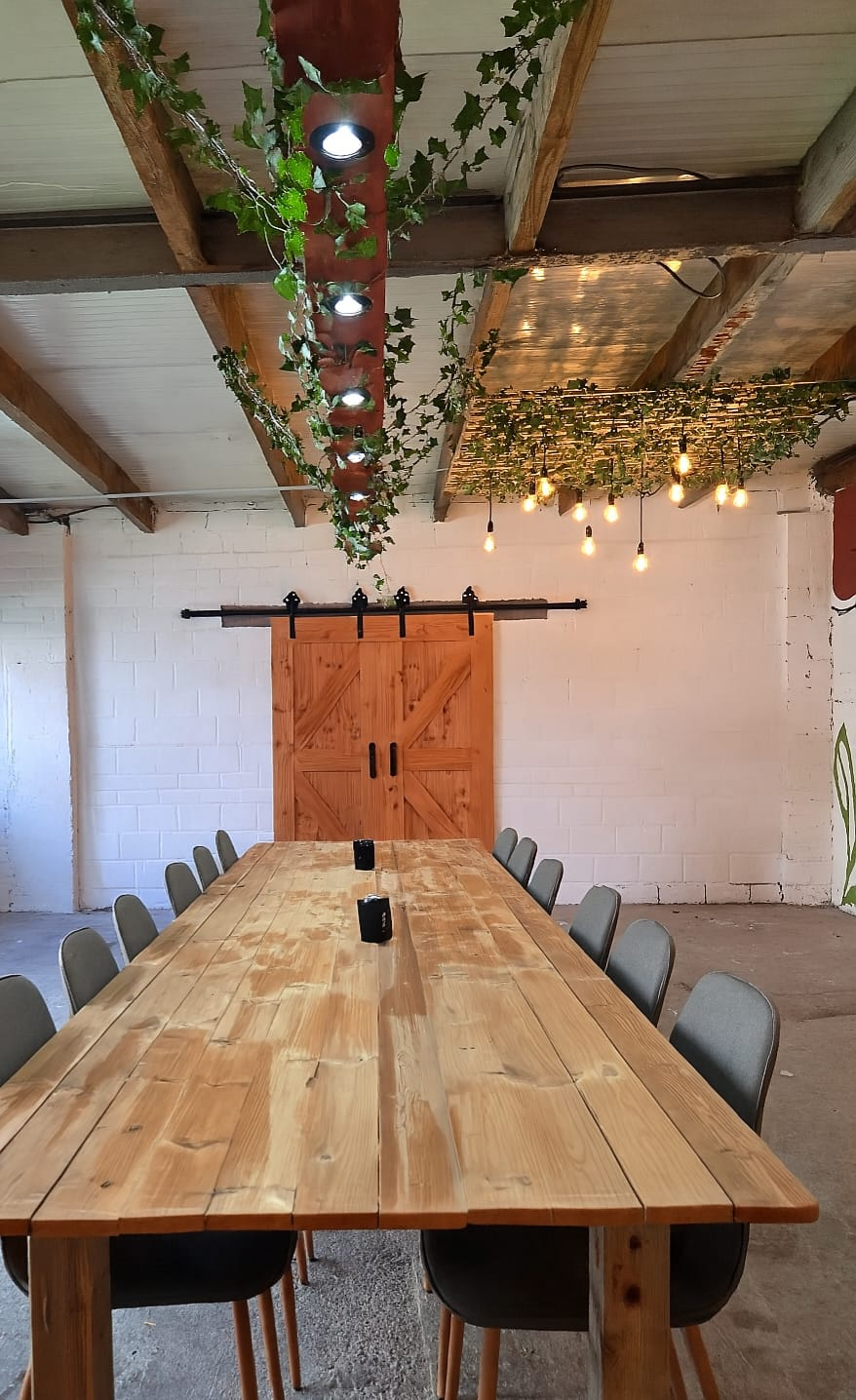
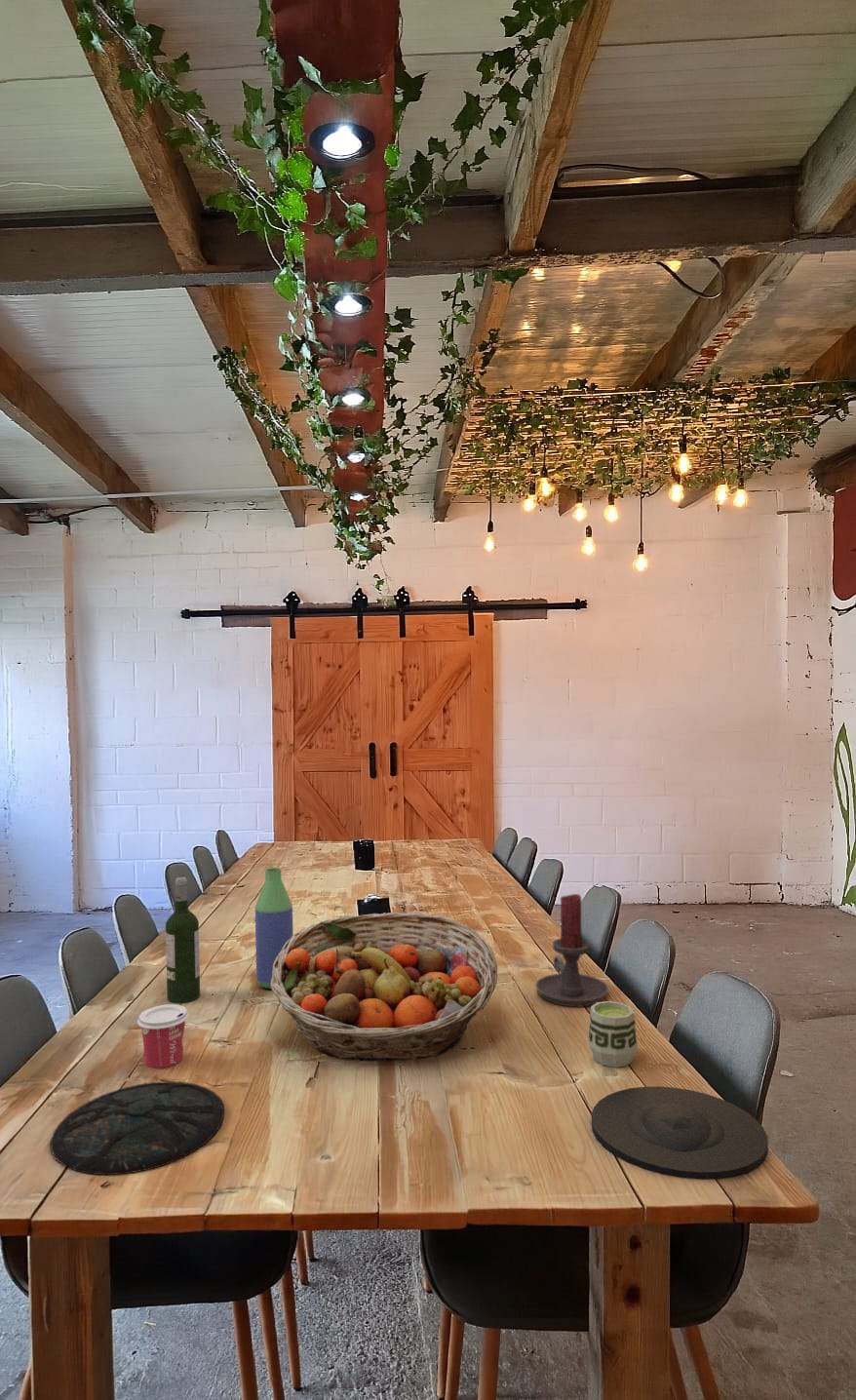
+ plate (140, 1114)
+ cup (163, 1036)
+ candle holder (567, 941)
+ plate (677, 1123)
+ wine bottle (182, 938)
+ bottle (274, 926)
+ cup (612, 1033)
+ fruit basket (384, 983)
